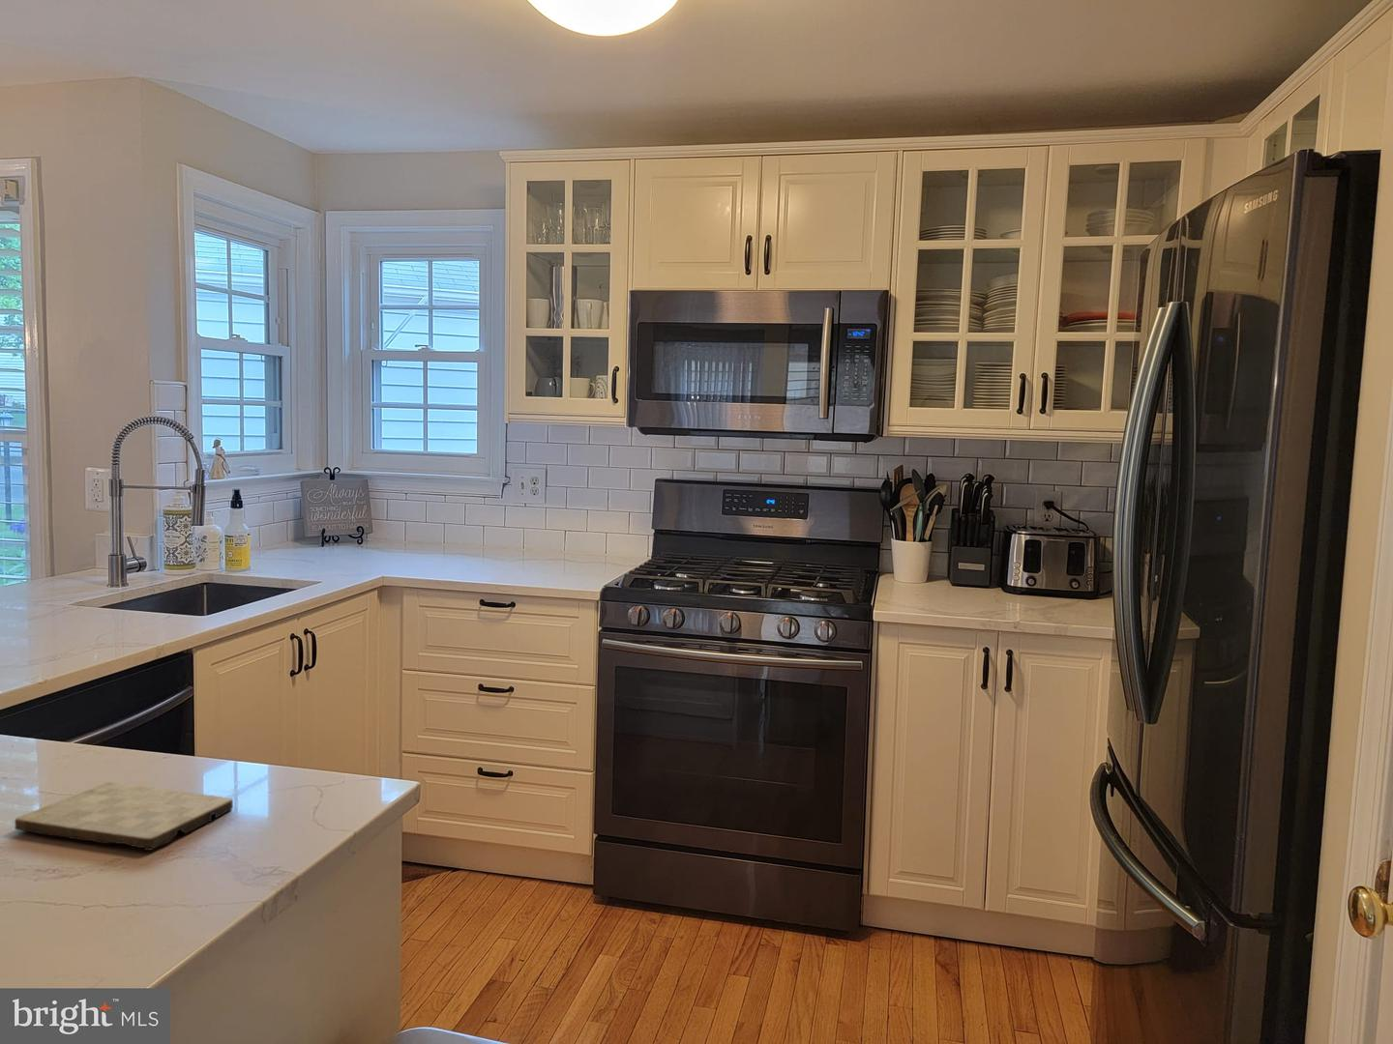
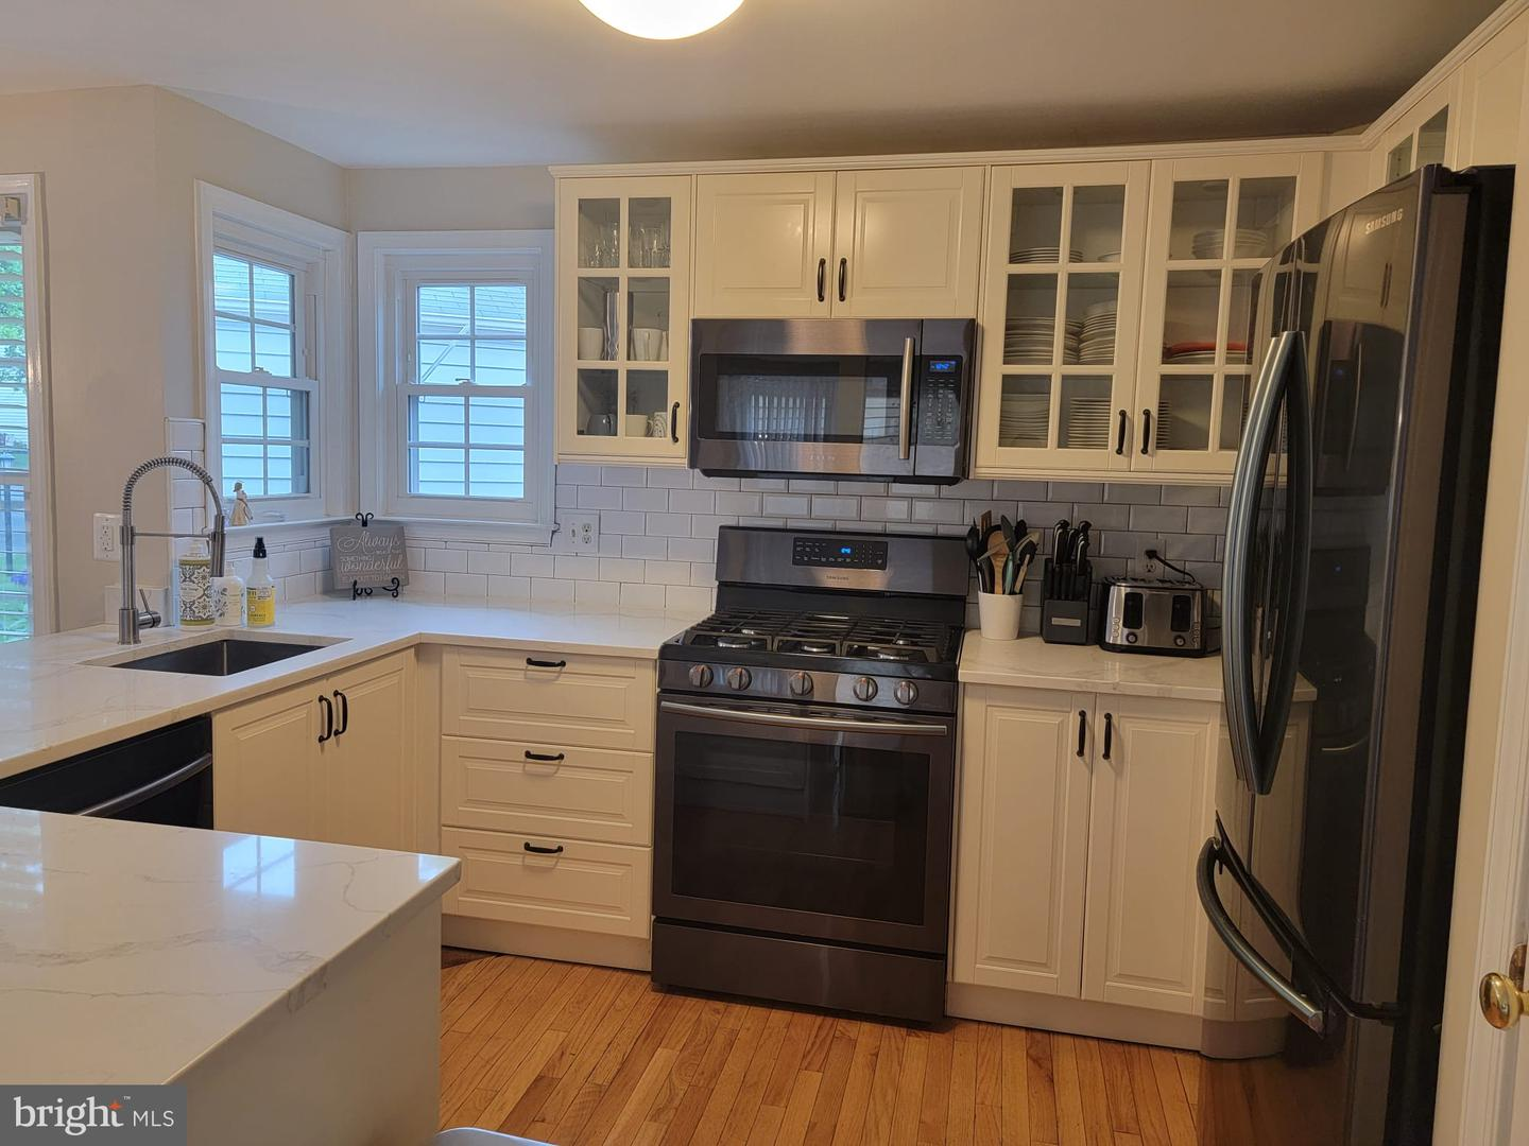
- cutting board (127, 813)
